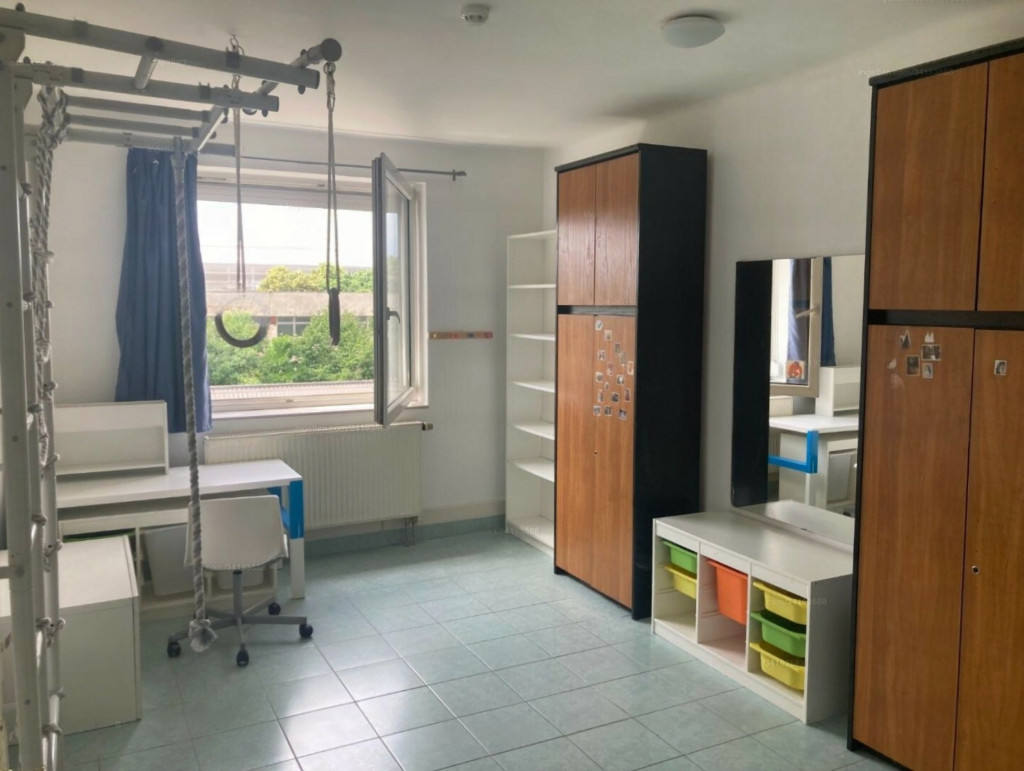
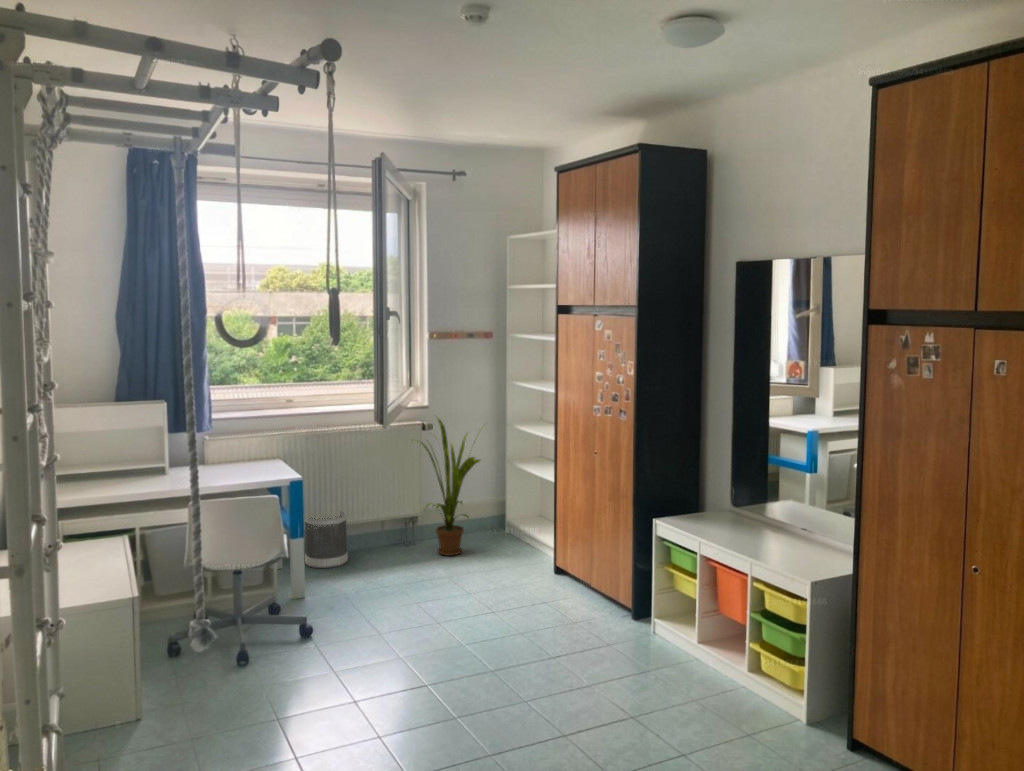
+ house plant (446, 485)
+ wastebasket (326, 538)
